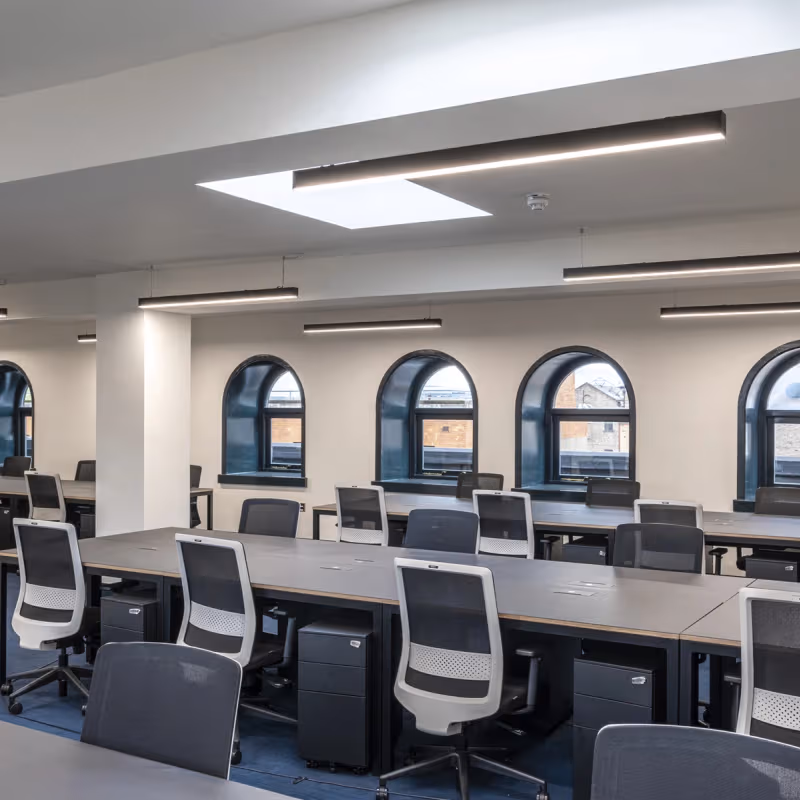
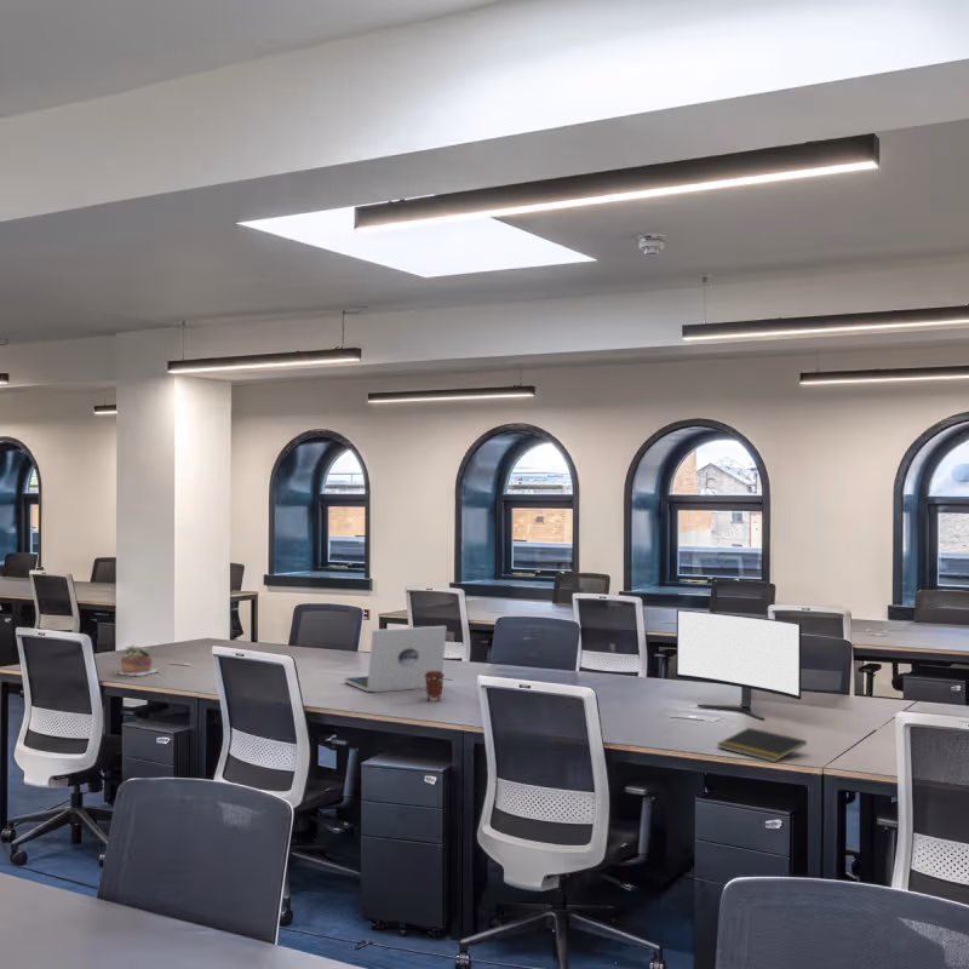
+ notepad (761, 744)
+ succulent plant (136, 659)
+ coffee cup (434, 686)
+ laptop (394, 654)
+ monitor (738, 663)
